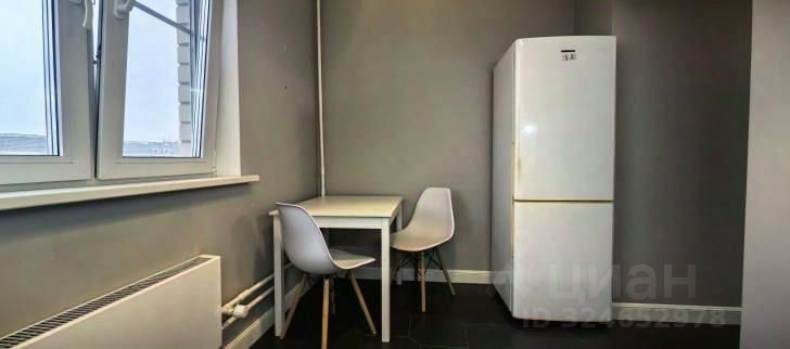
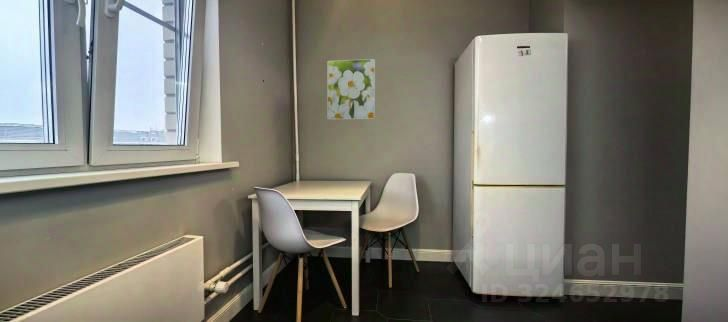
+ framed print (351, 89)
